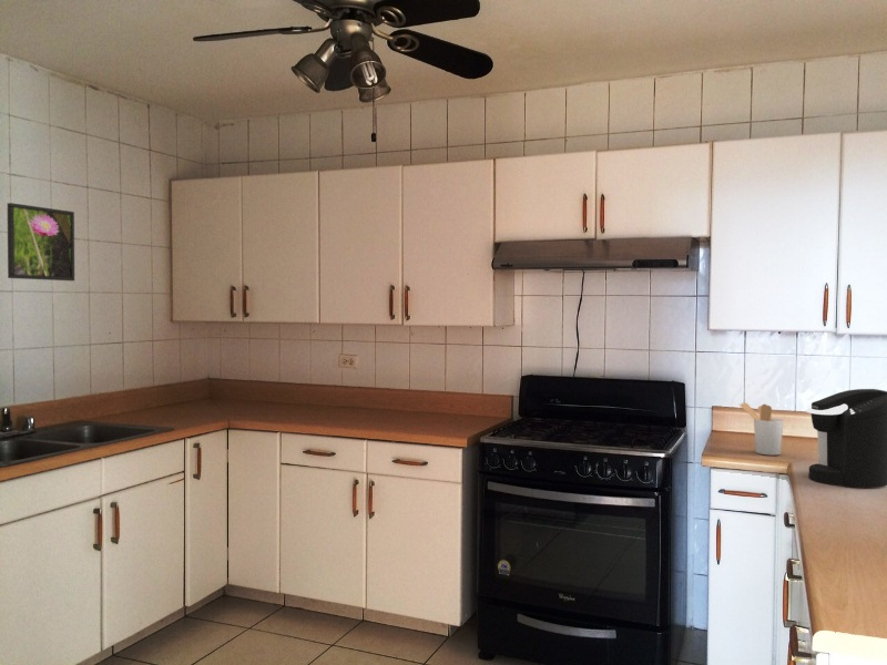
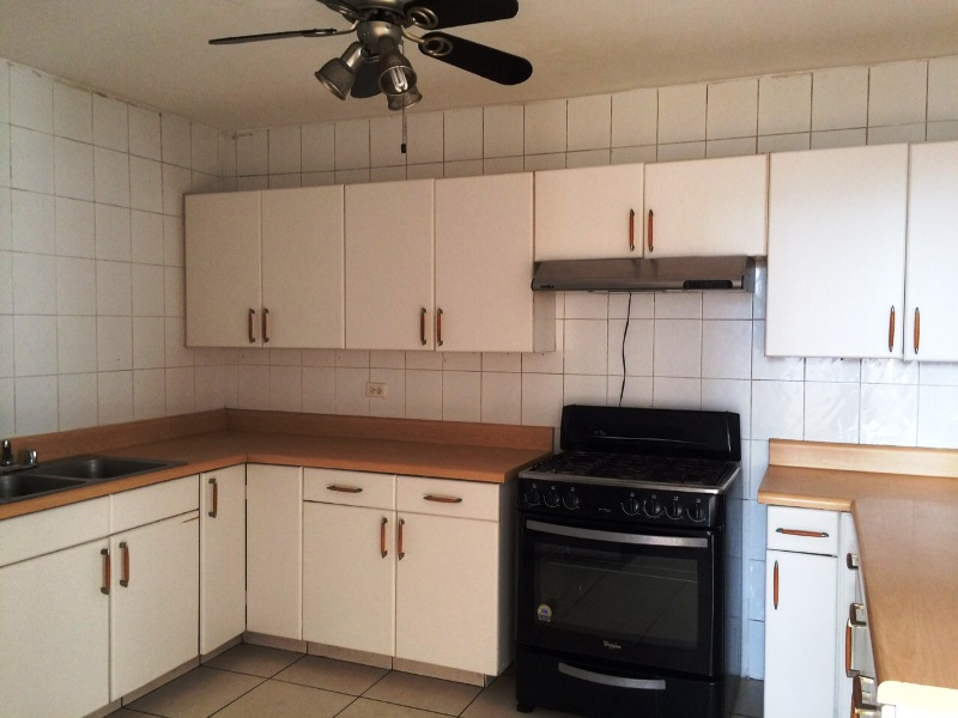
- utensil holder (759, 427)
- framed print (42, 243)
- coffee maker (846, 434)
